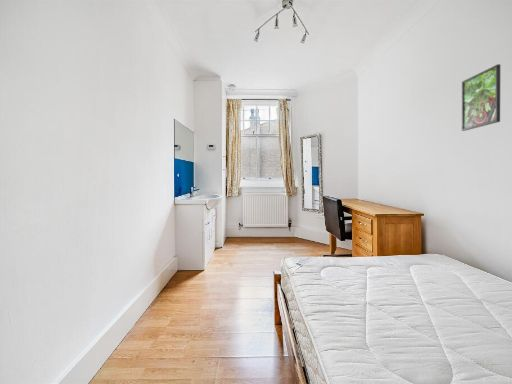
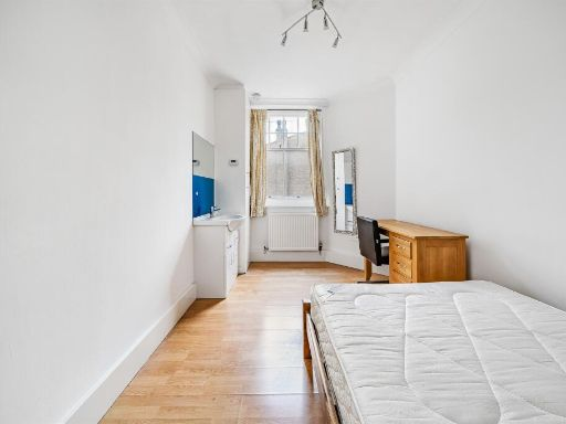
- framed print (479, 100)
